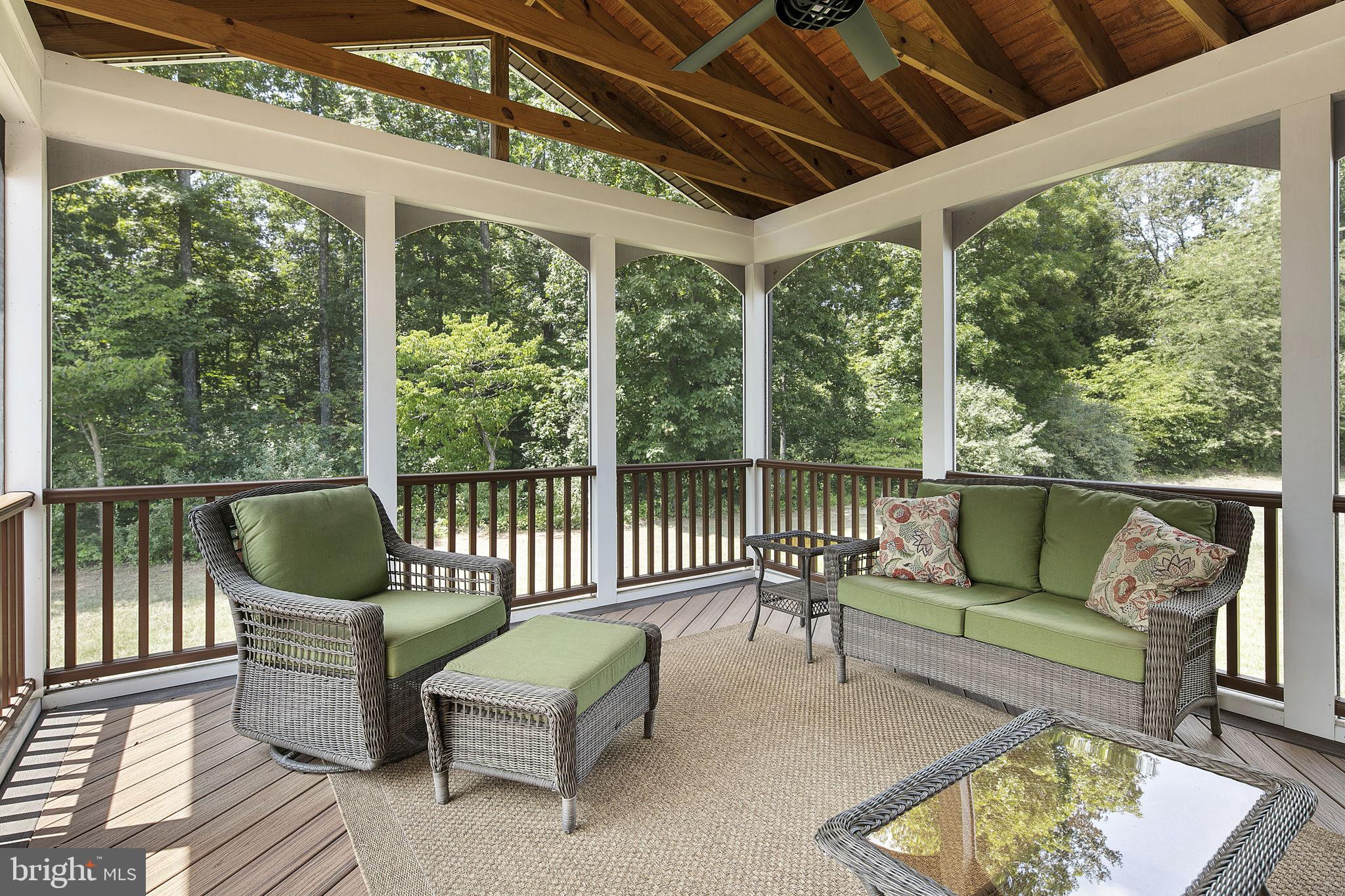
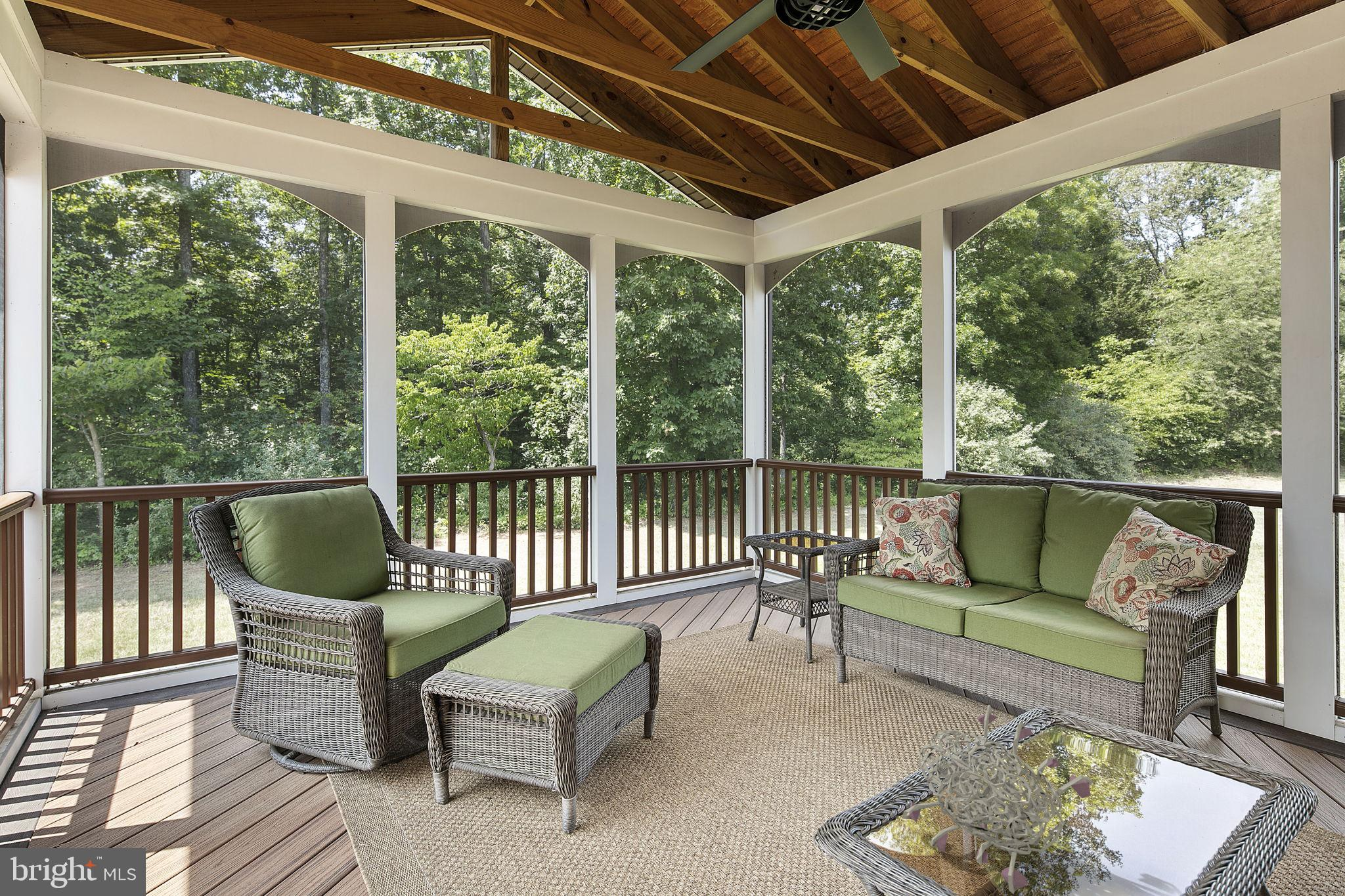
+ decorative bowl (992, 786)
